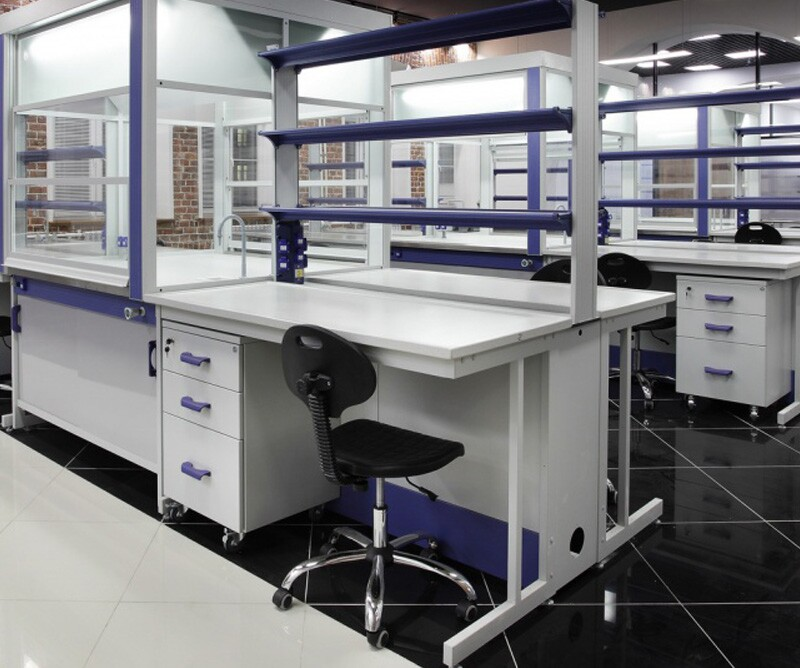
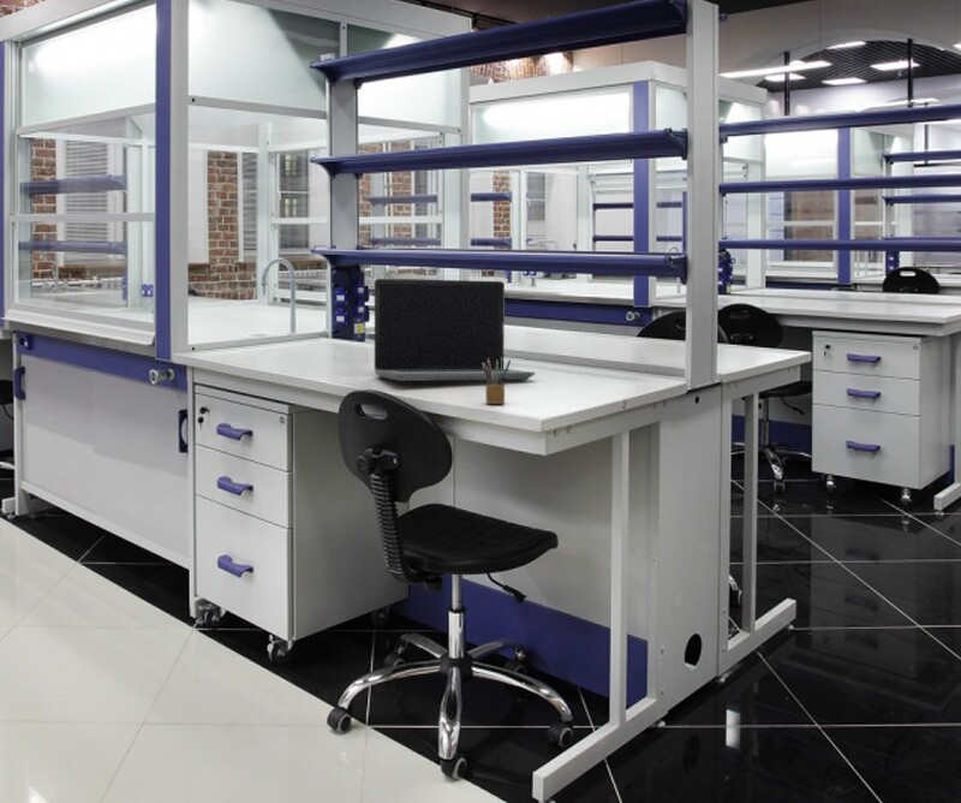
+ laptop computer (453, 328)
+ pencil box (496, 380)
